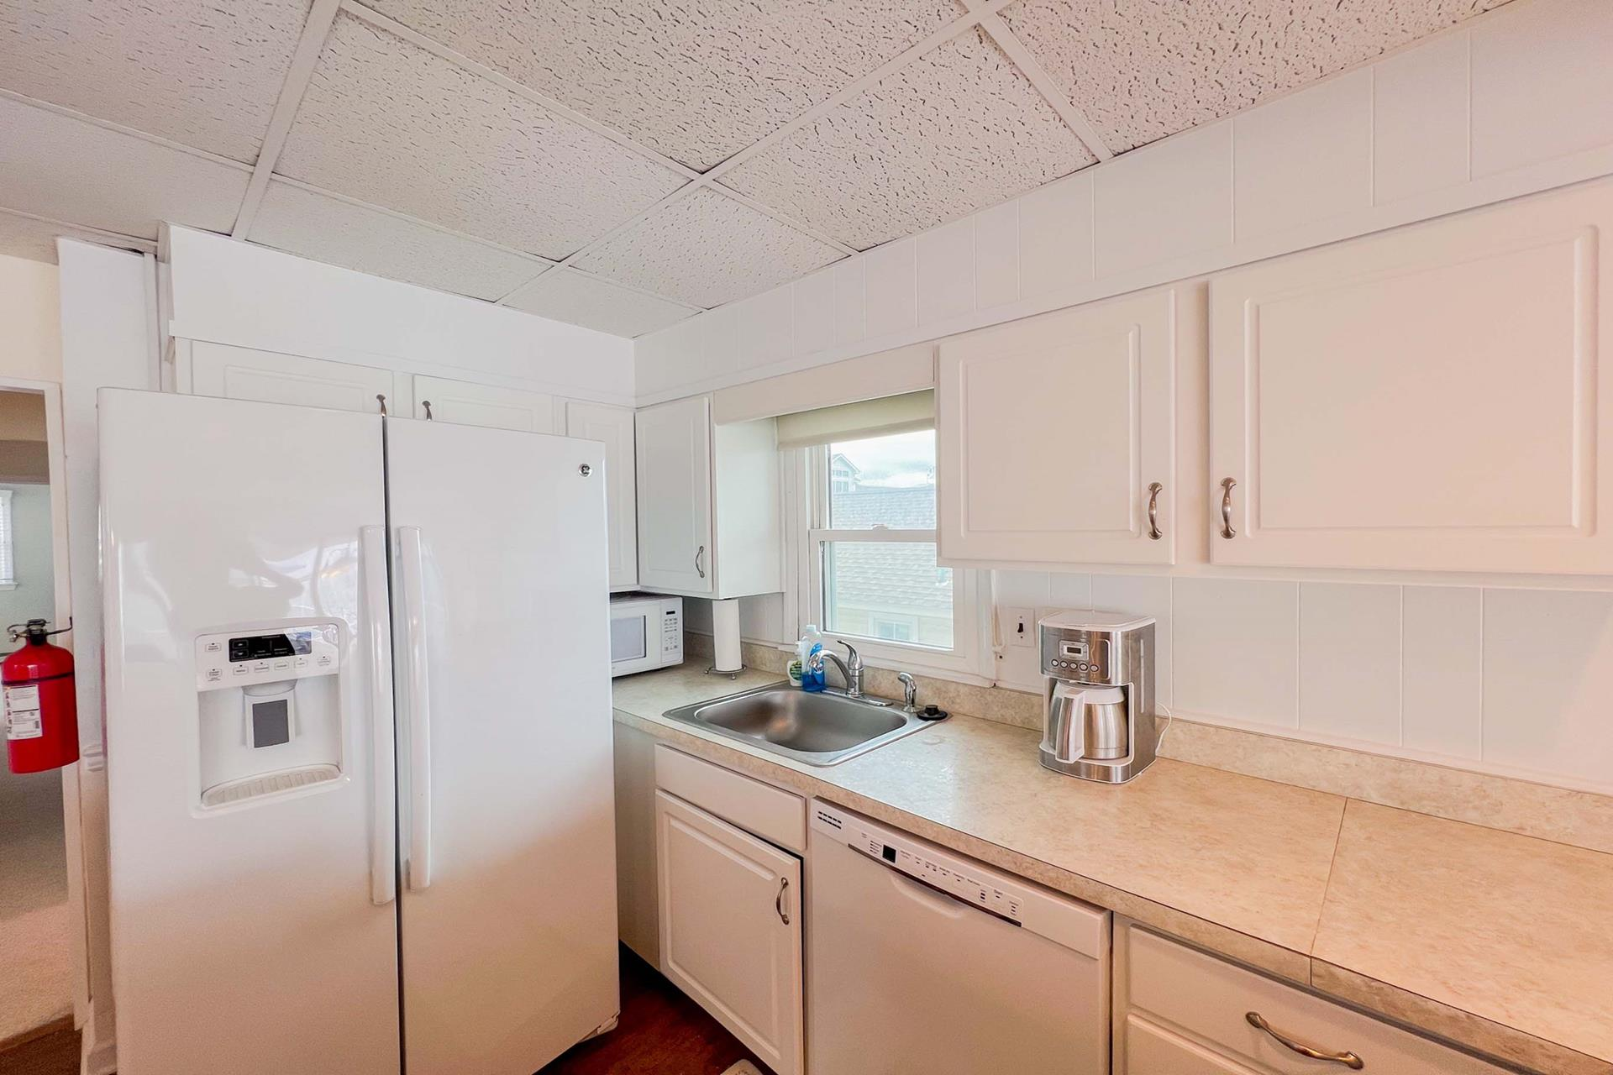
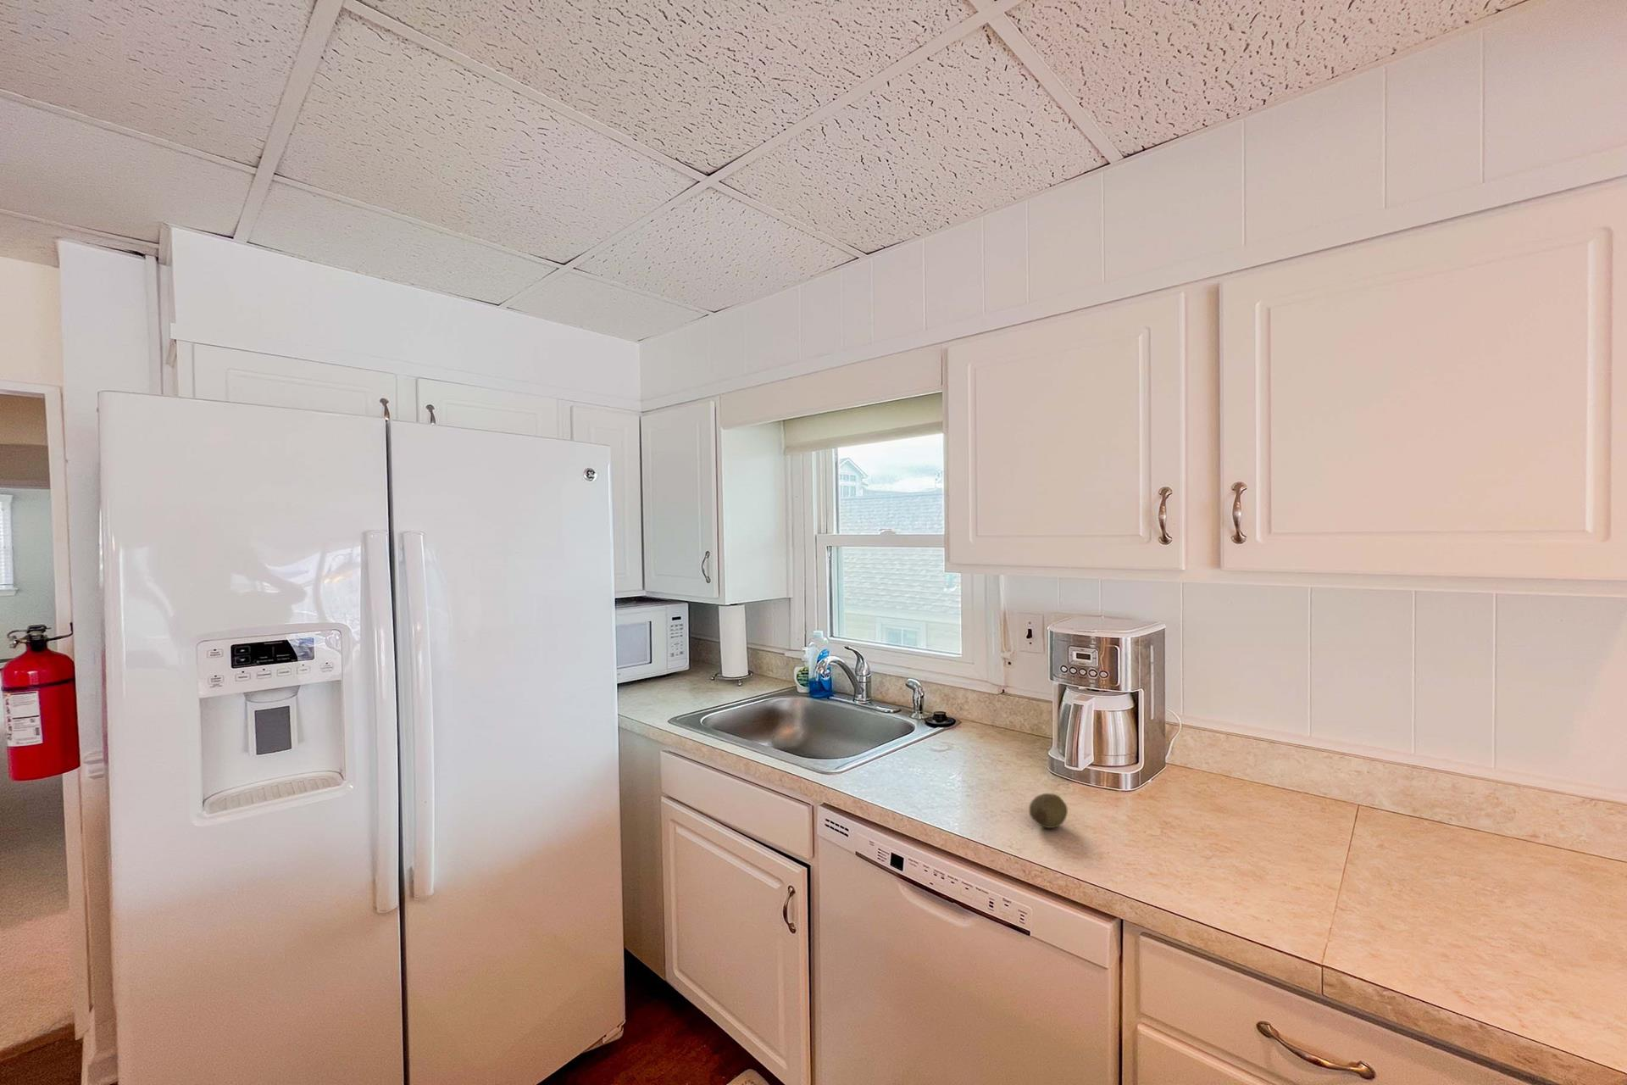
+ fruit (1048, 810)
